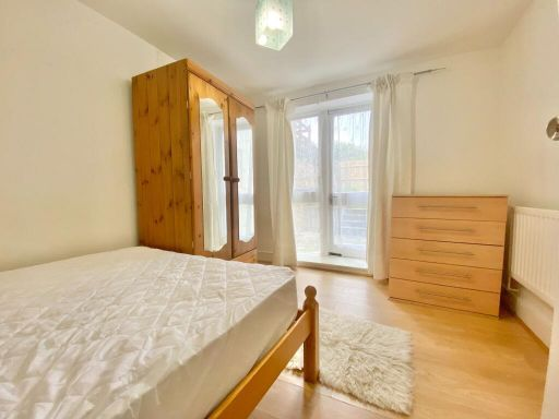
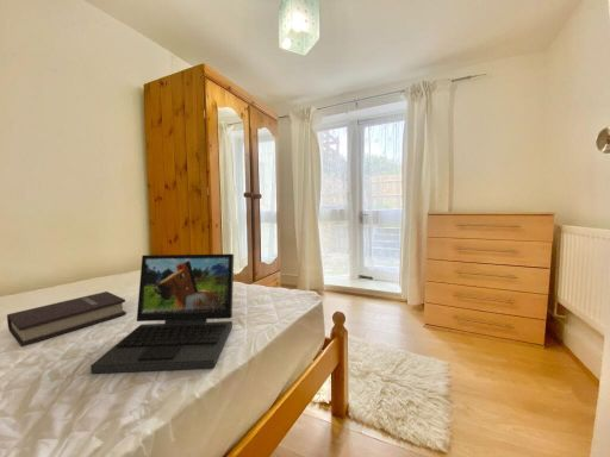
+ laptop (174, 301)
+ book (70, 313)
